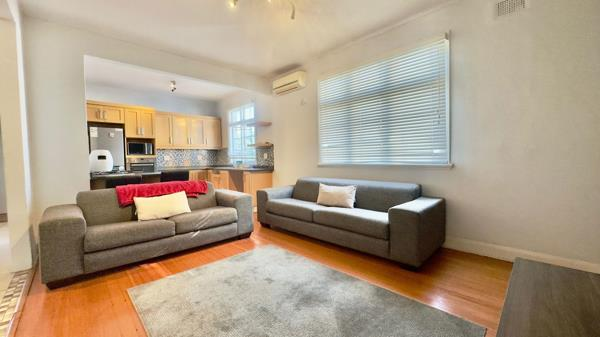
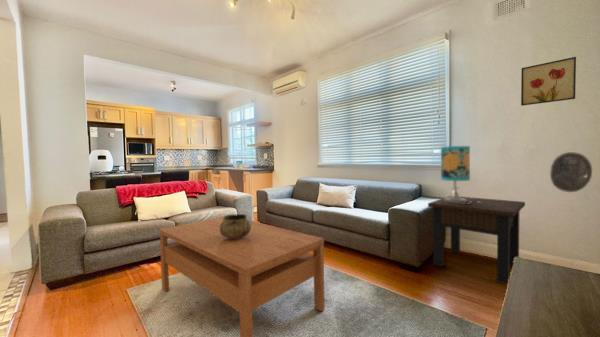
+ side table (476, 231)
+ decorative bowl (235, 226)
+ portrait relief (570, 172)
+ coffee table (235, 266)
+ wall art (547, 82)
+ table lamp (461, 174)
